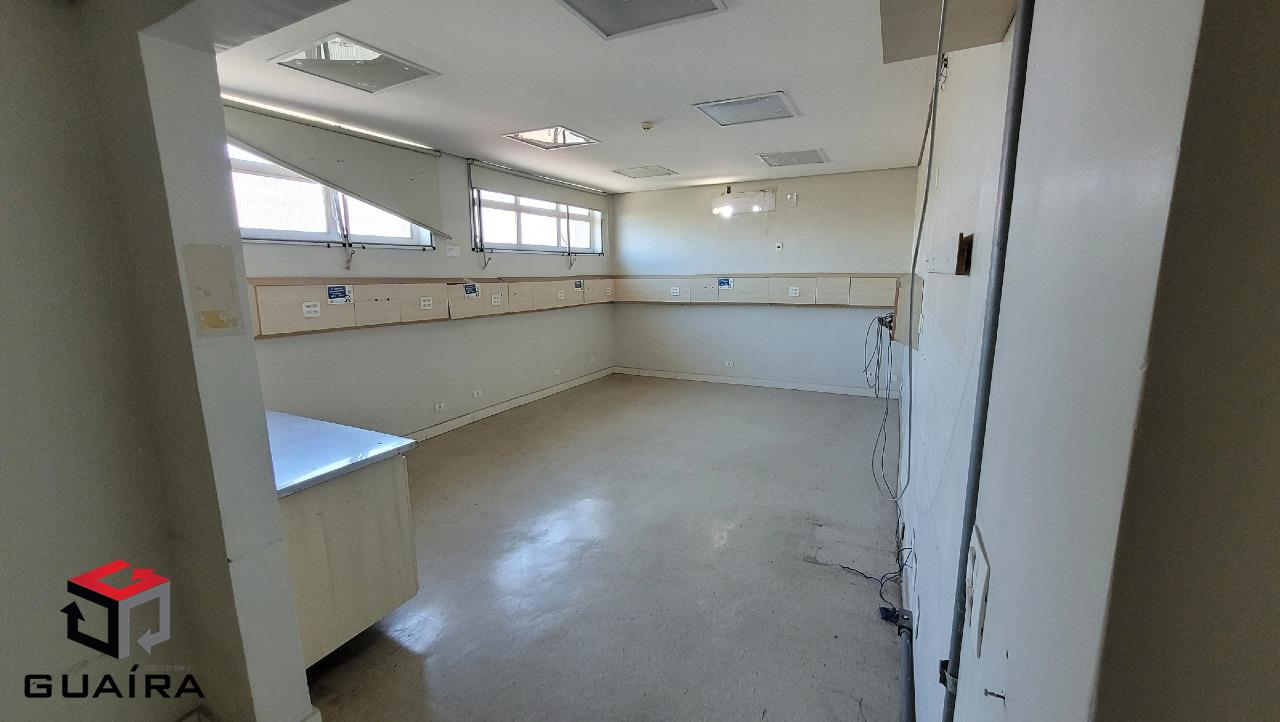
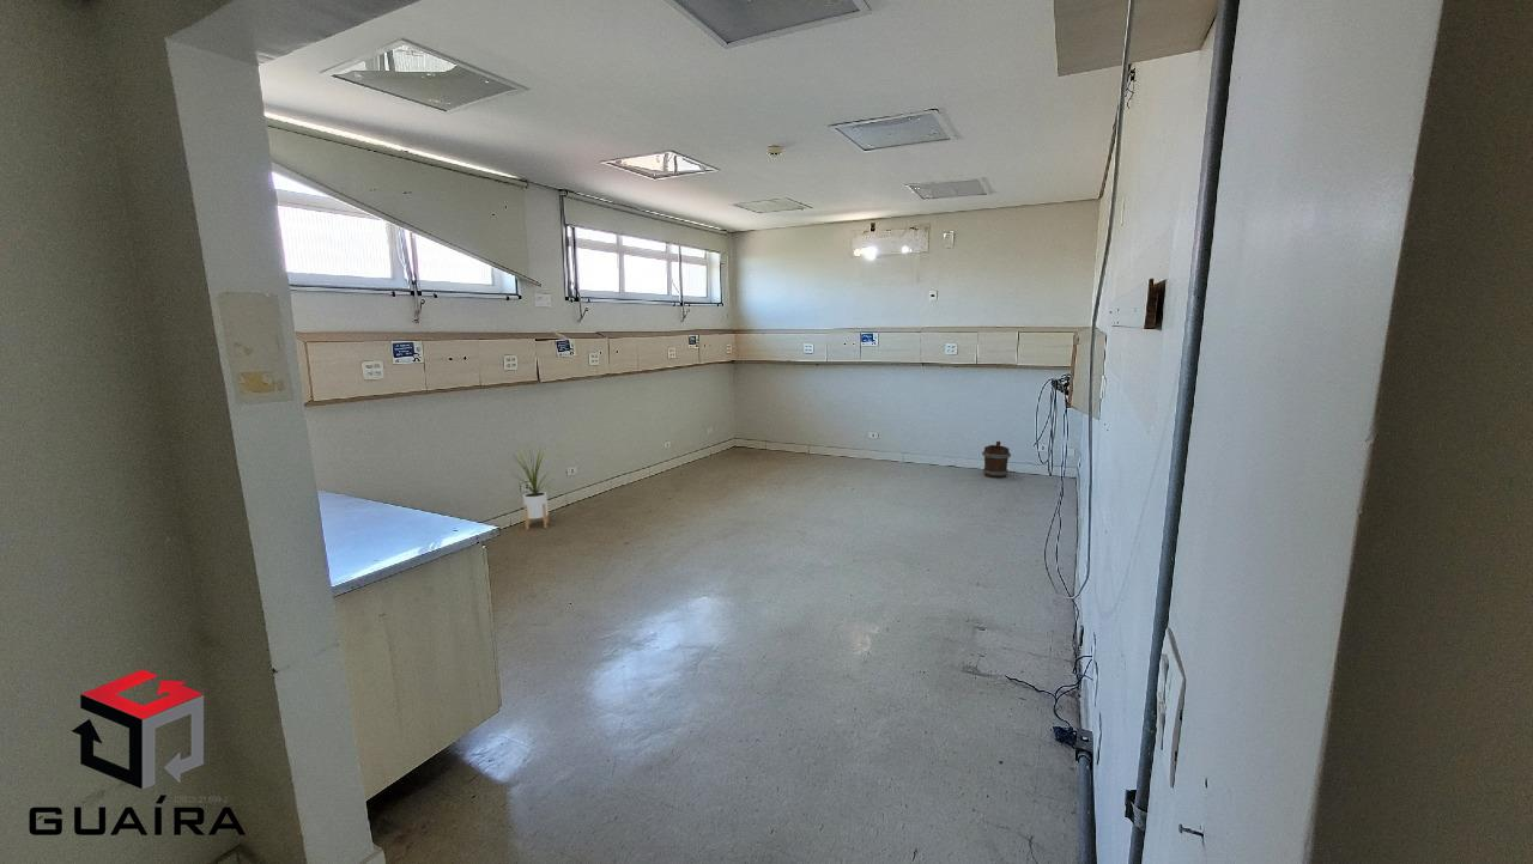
+ bucket (996, 458)
+ house plant (534, 483)
